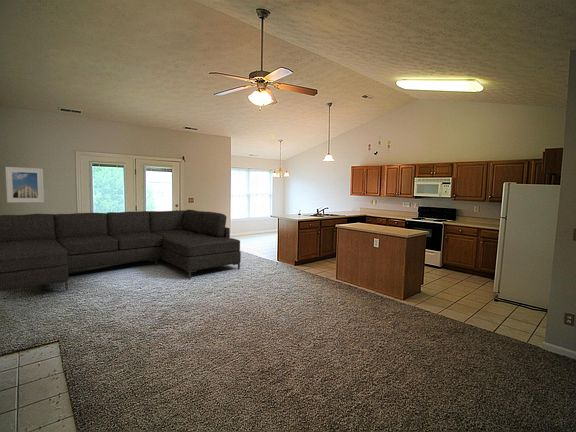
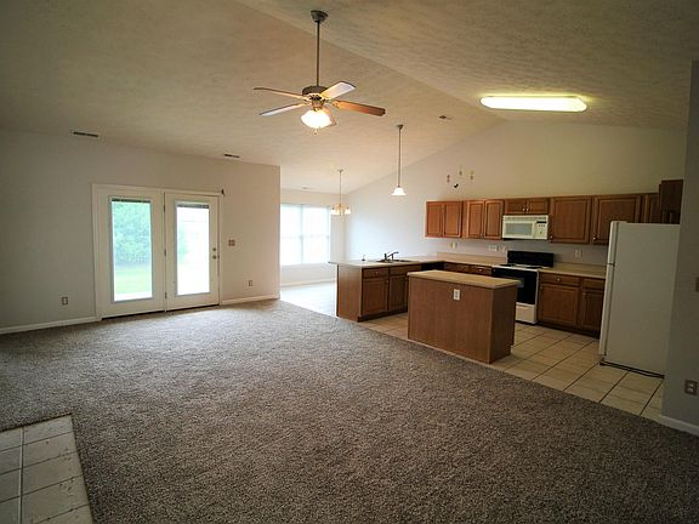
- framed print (25, 185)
- sofa (119, 243)
